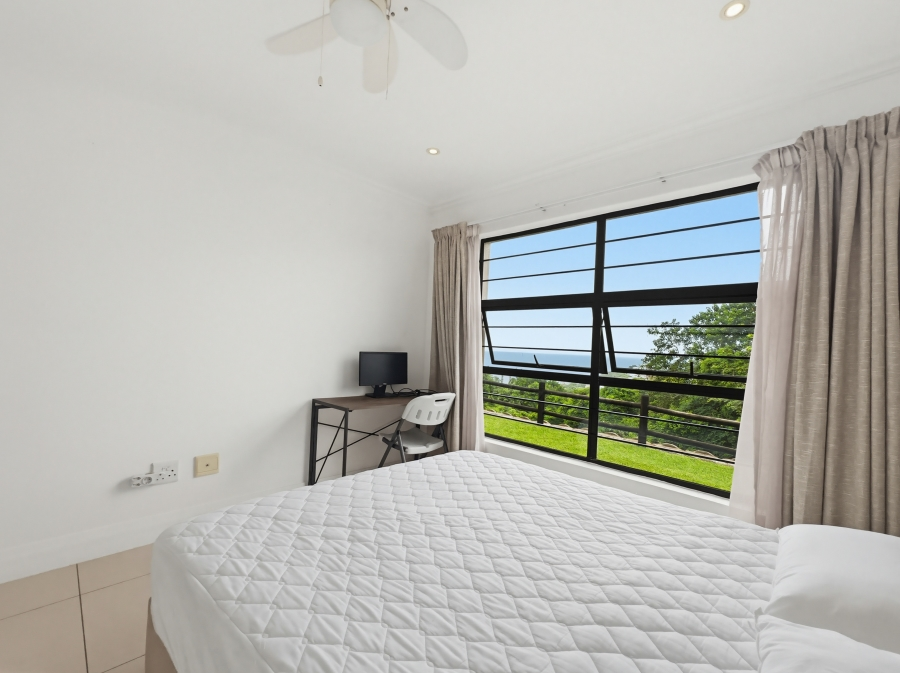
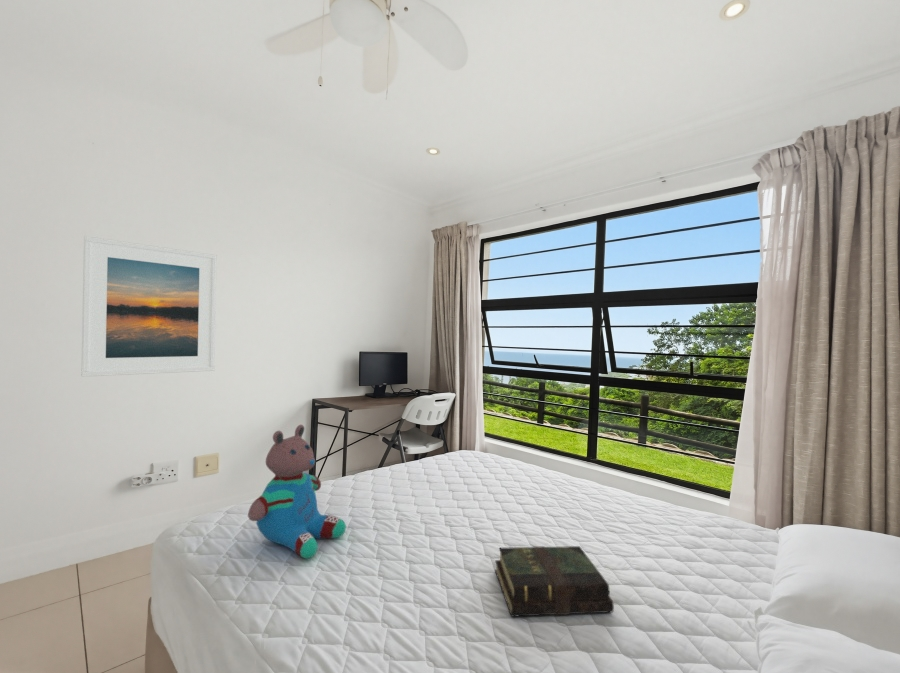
+ book (549, 577)
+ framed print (155, 310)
+ teddy bear (301, 485)
